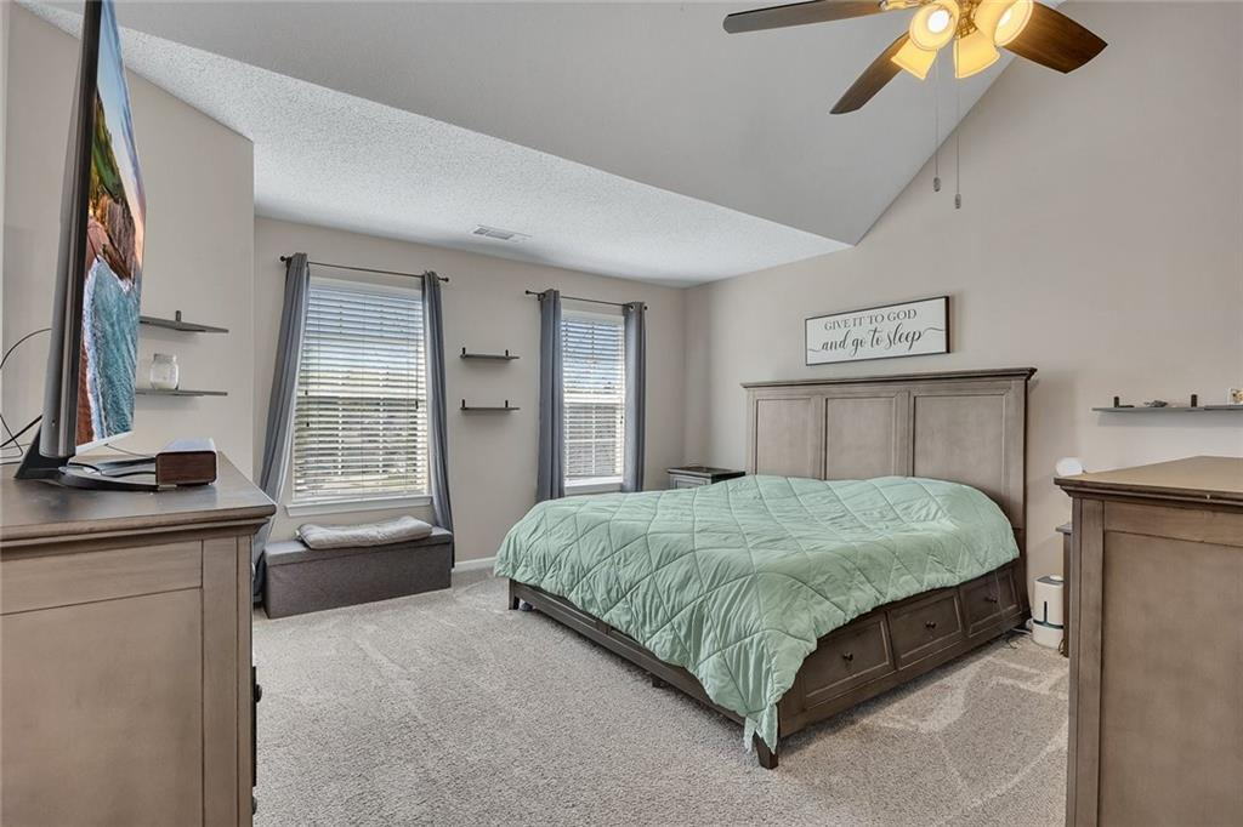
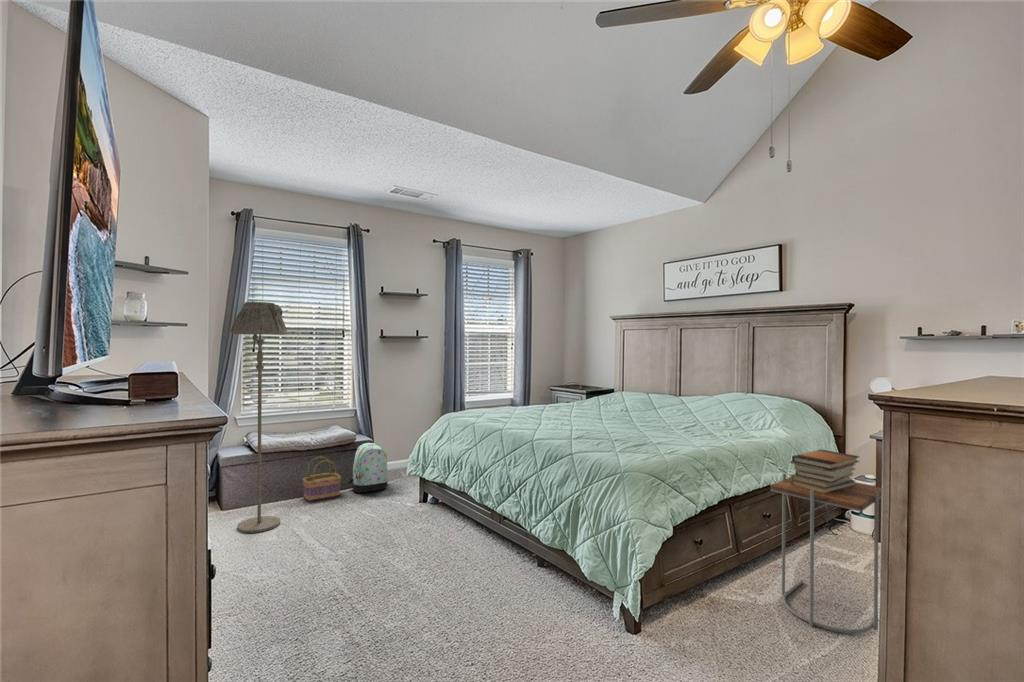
+ book stack (824, 470)
+ floor lamp (259, 414)
+ basket (322, 477)
+ backpack (371, 466)
+ side table (813, 546)
